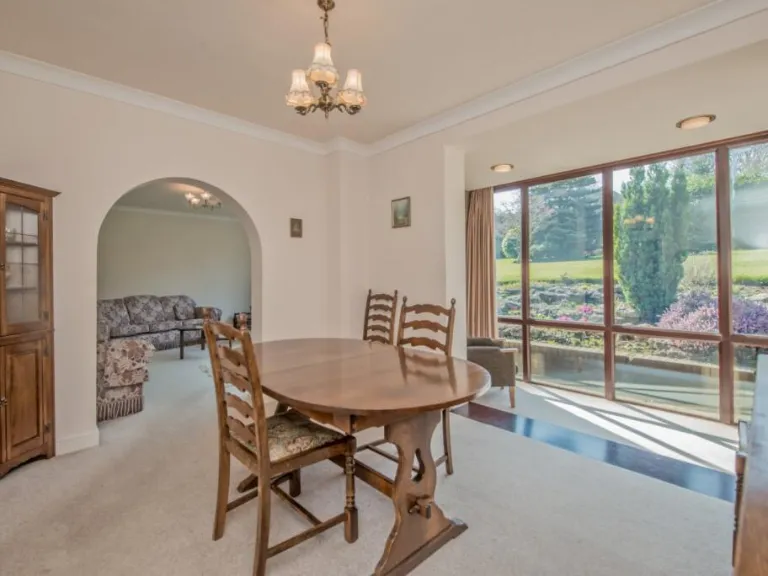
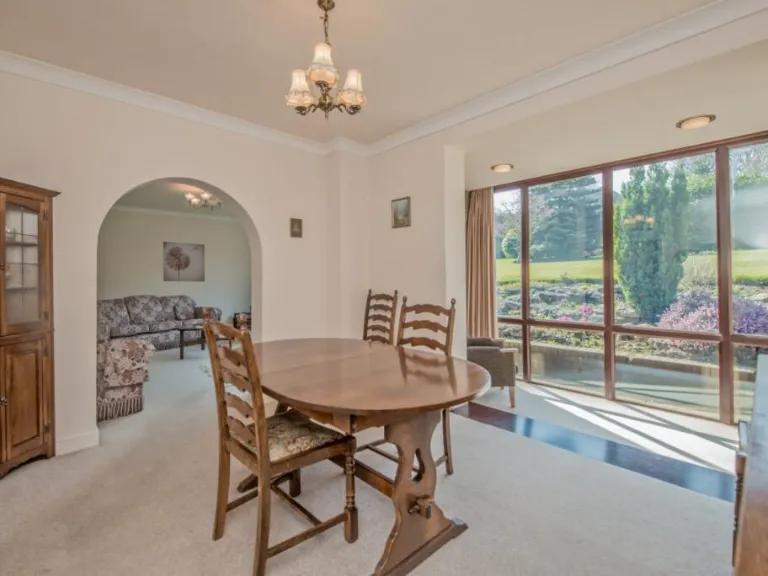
+ wall art (184, 262)
